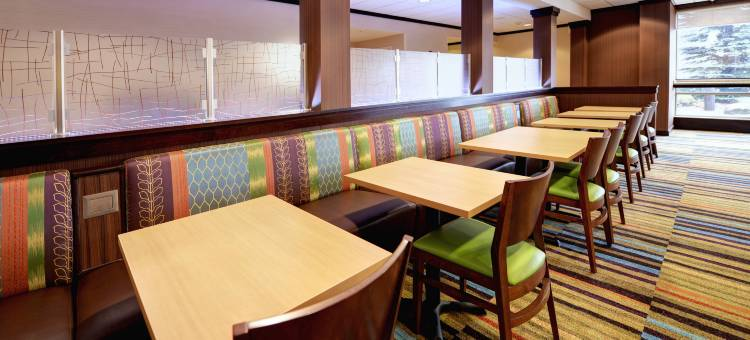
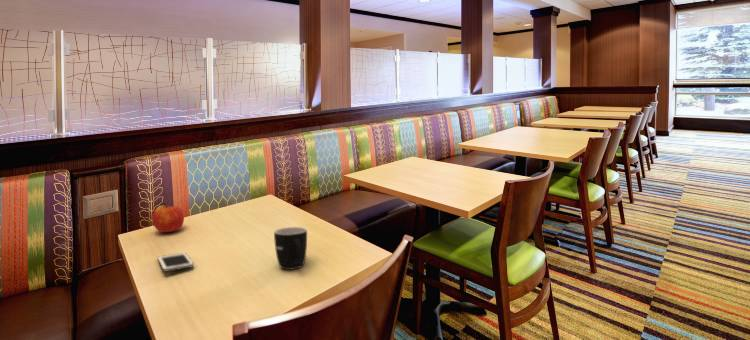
+ mug (292, 249)
+ apple (168, 216)
+ cell phone (175, 261)
